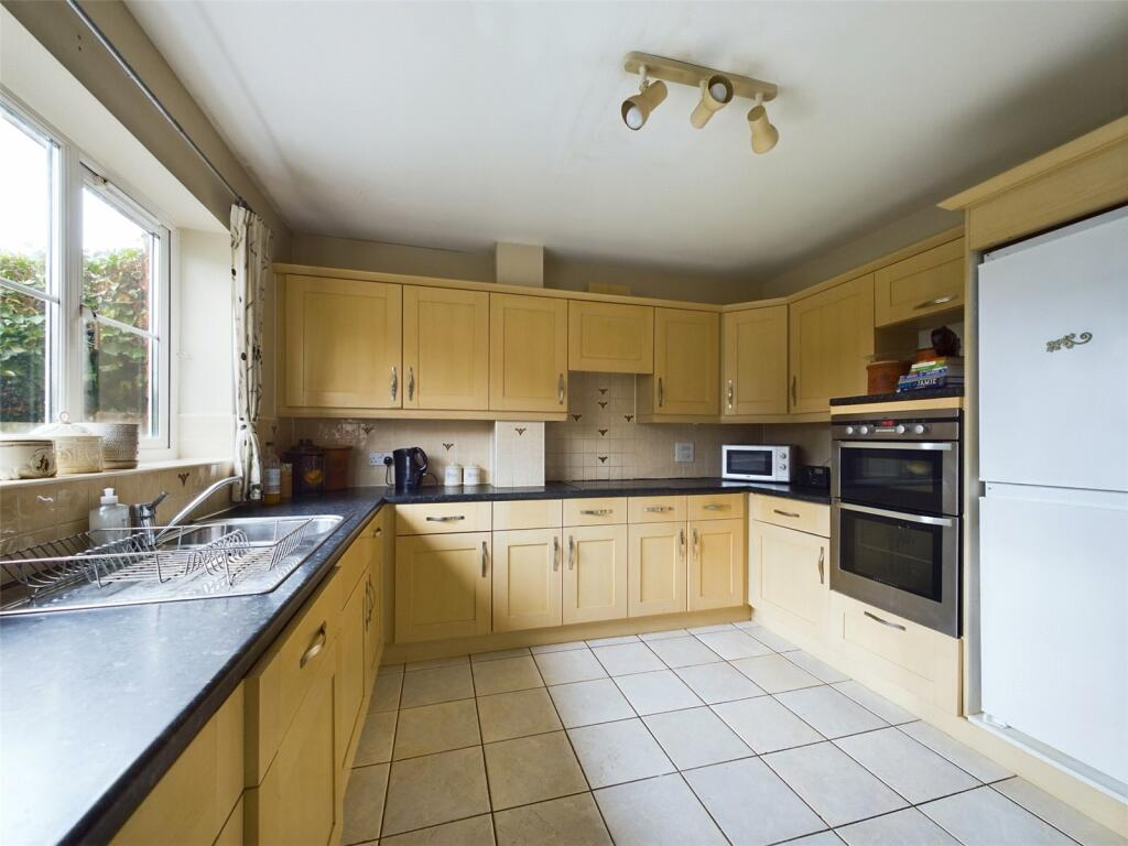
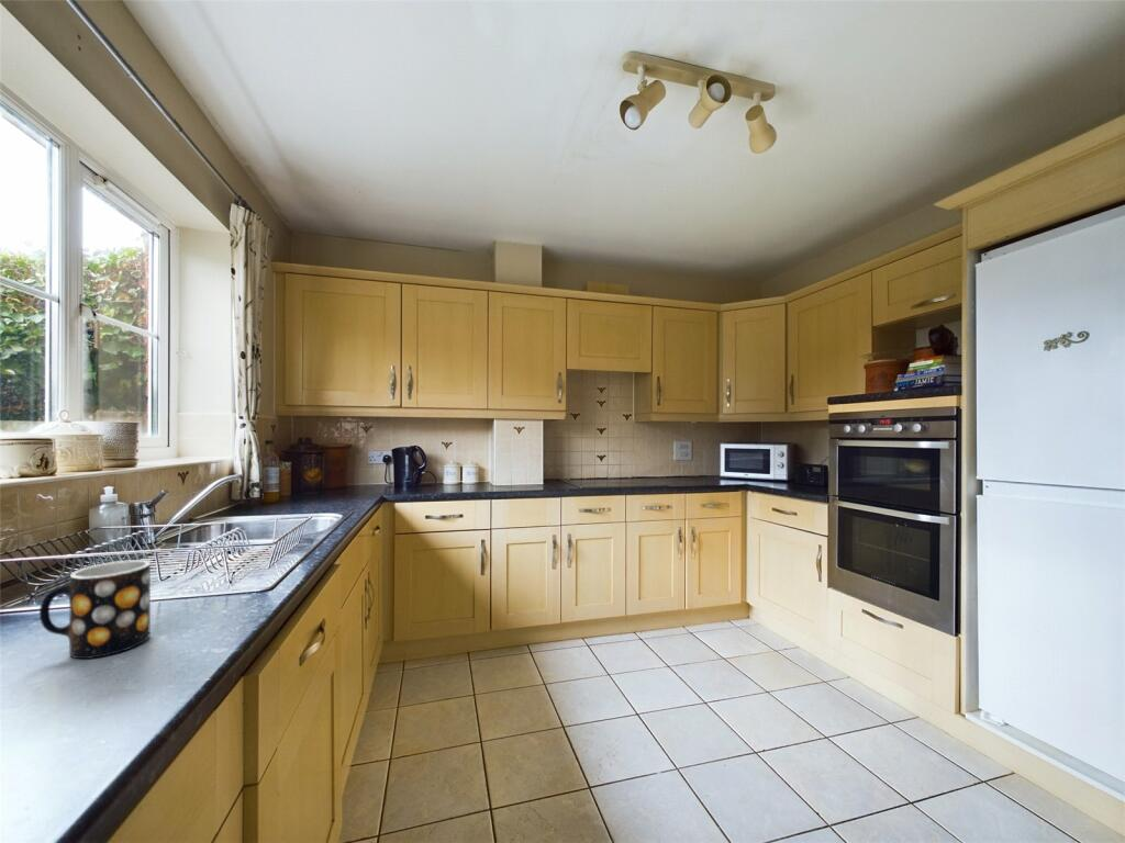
+ mug (97, 609)
